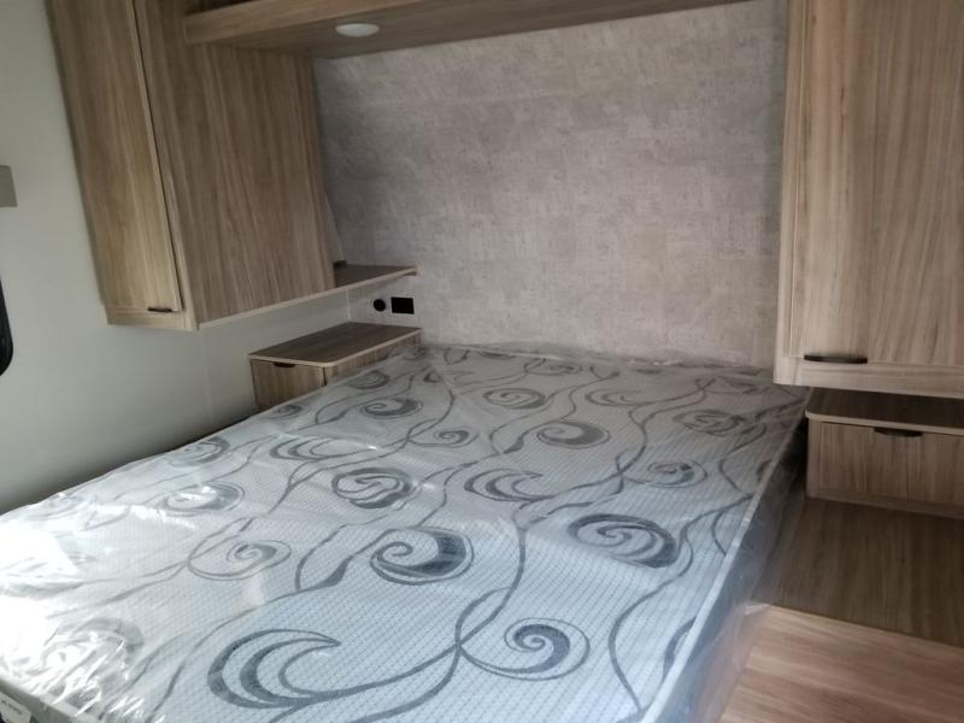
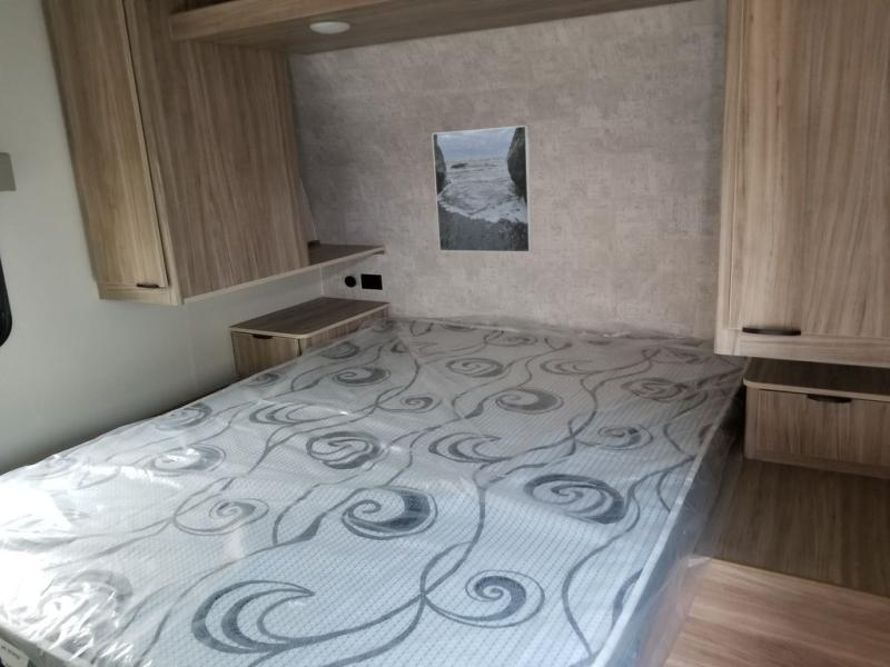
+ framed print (482, 191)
